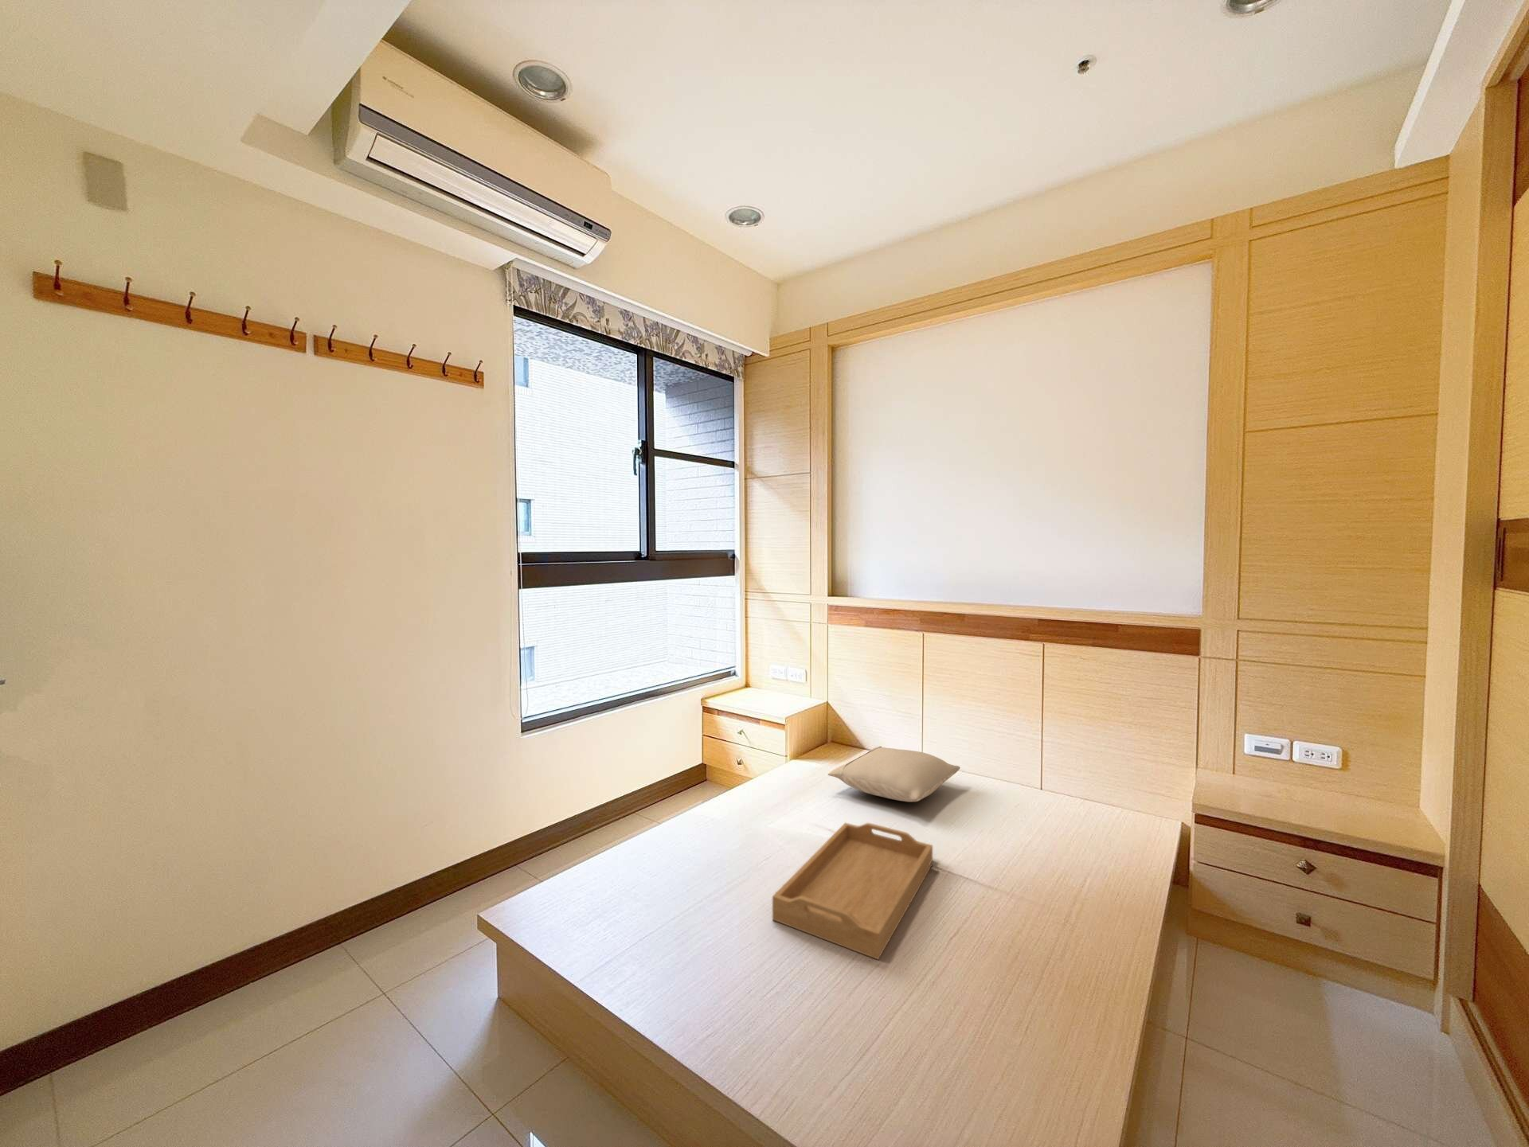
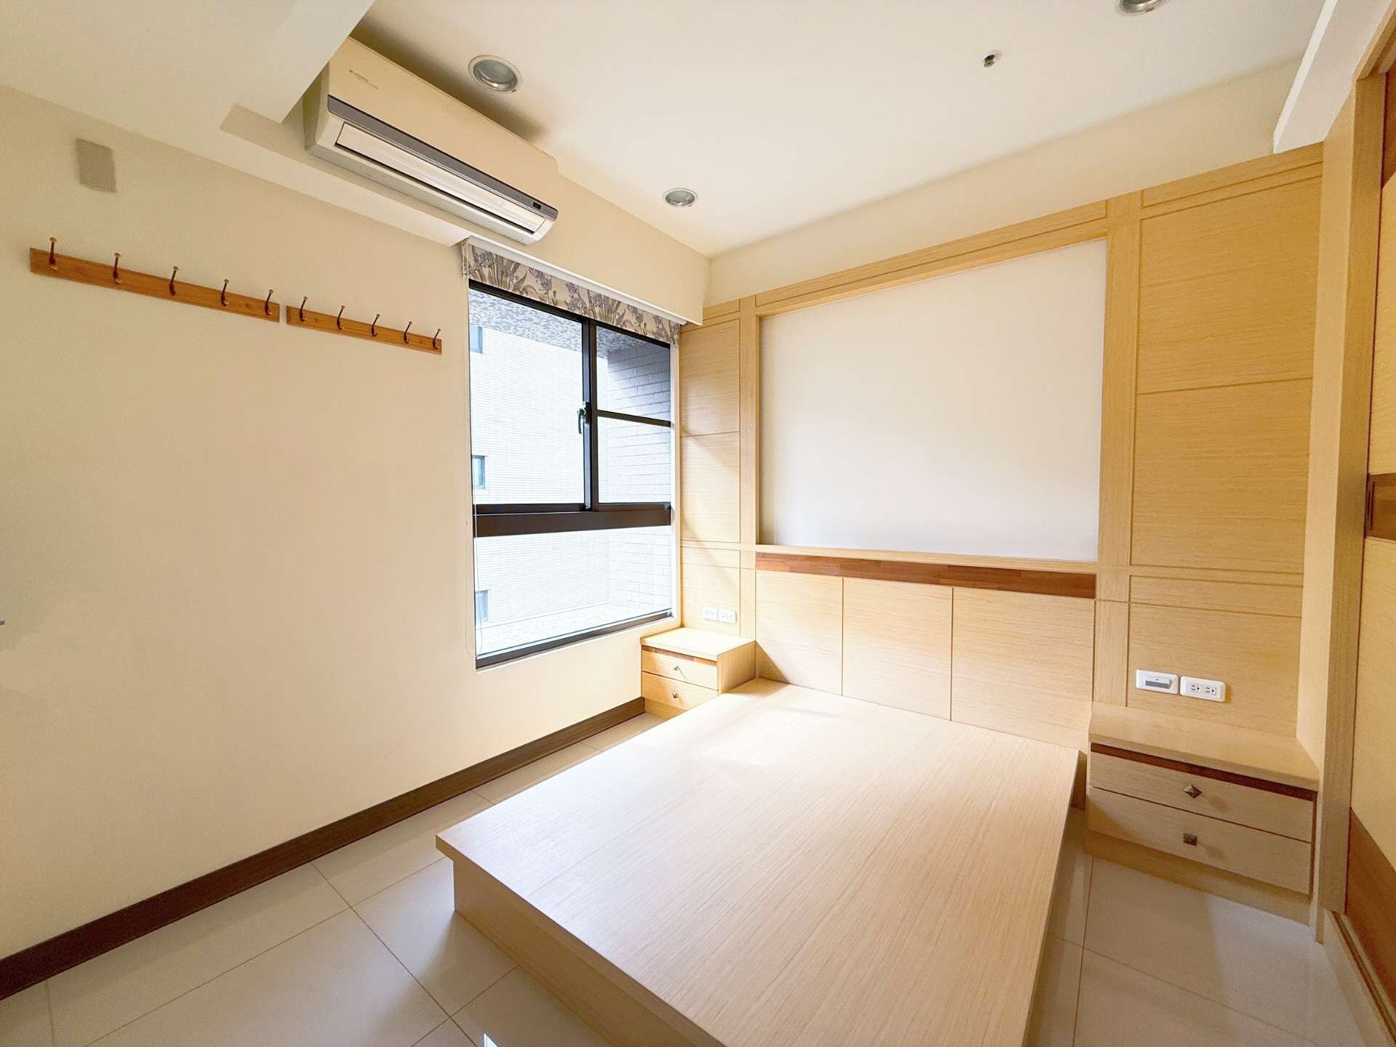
- pillow (894, 771)
- serving tray (858, 876)
